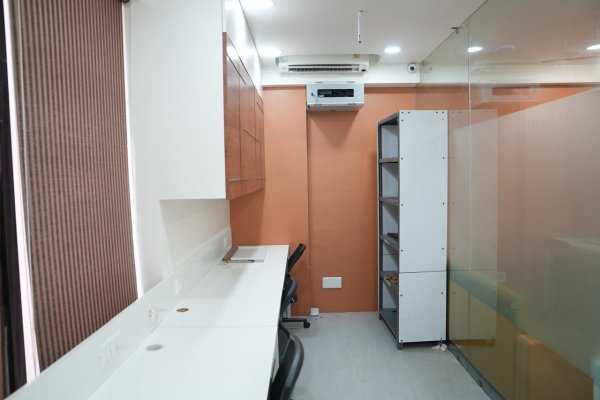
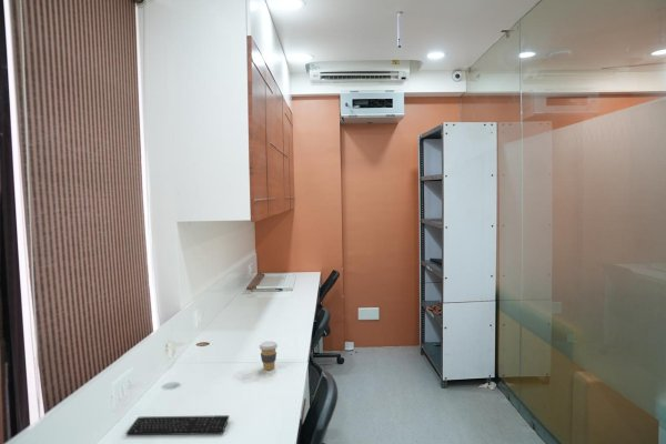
+ coffee cup (269, 355)
+ keyboard (179, 425)
